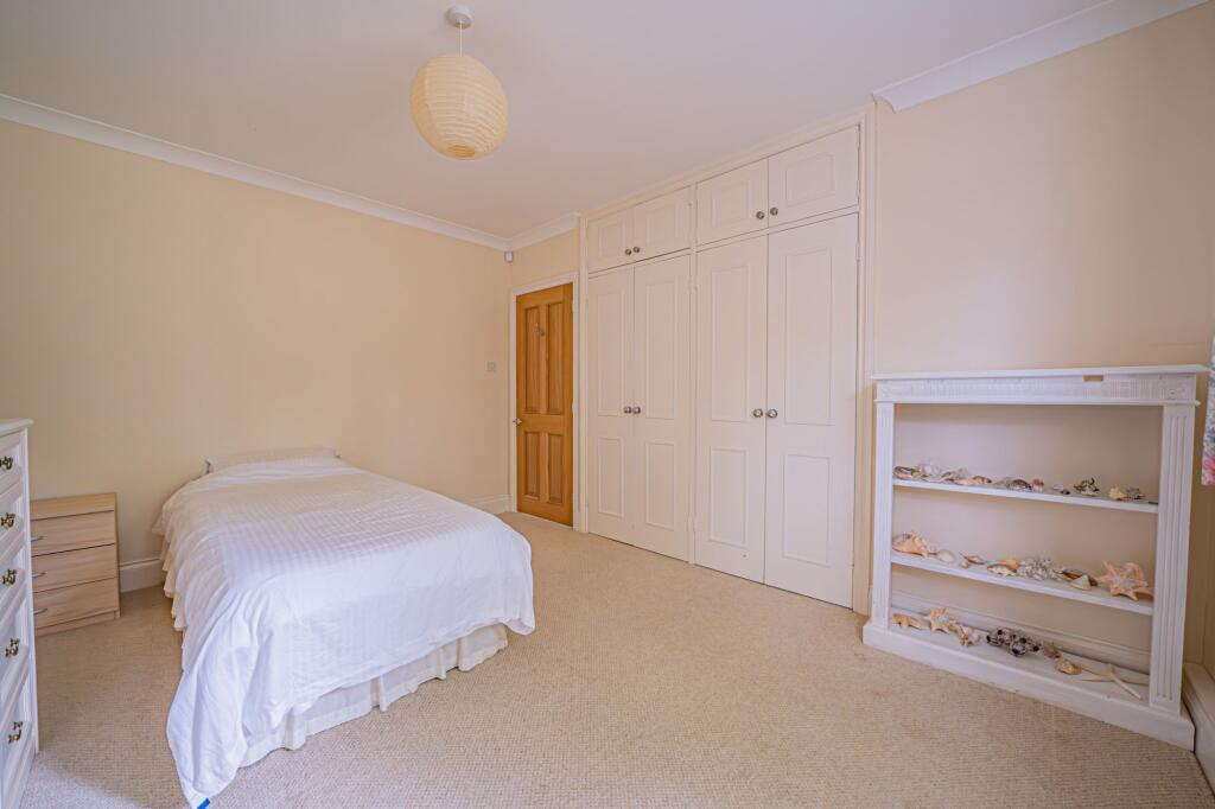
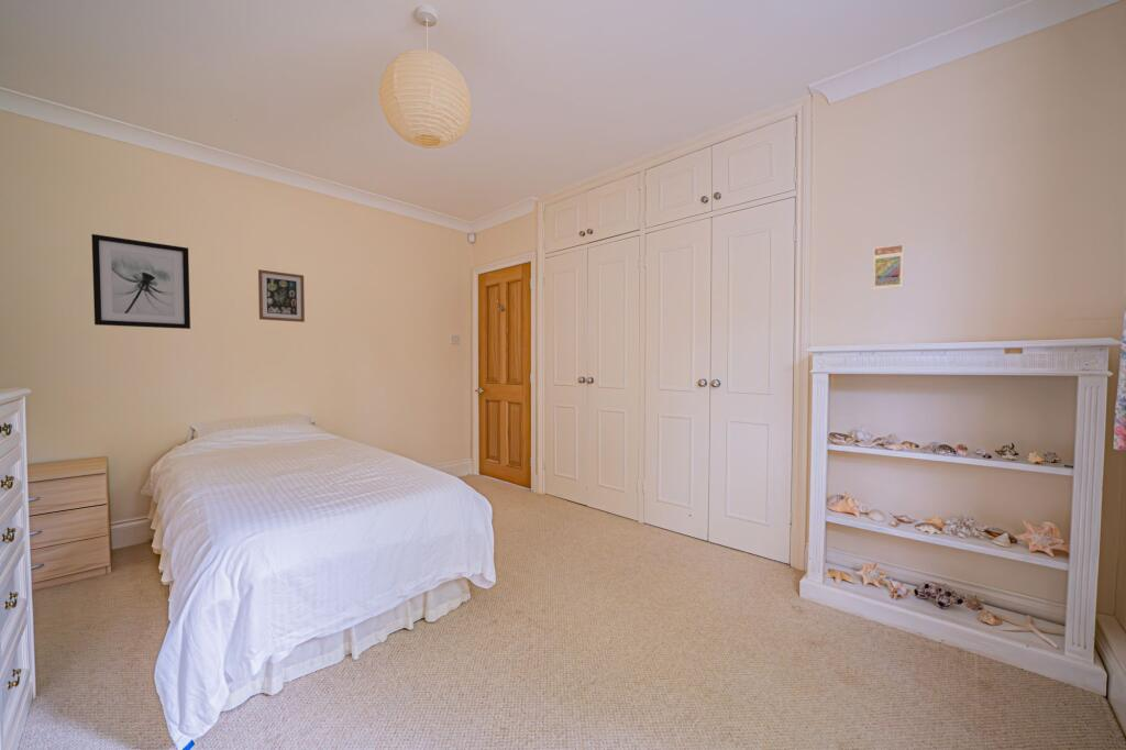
+ wall art (282, 296)
+ wall art (143, 284)
+ trading card display case (887, 267)
